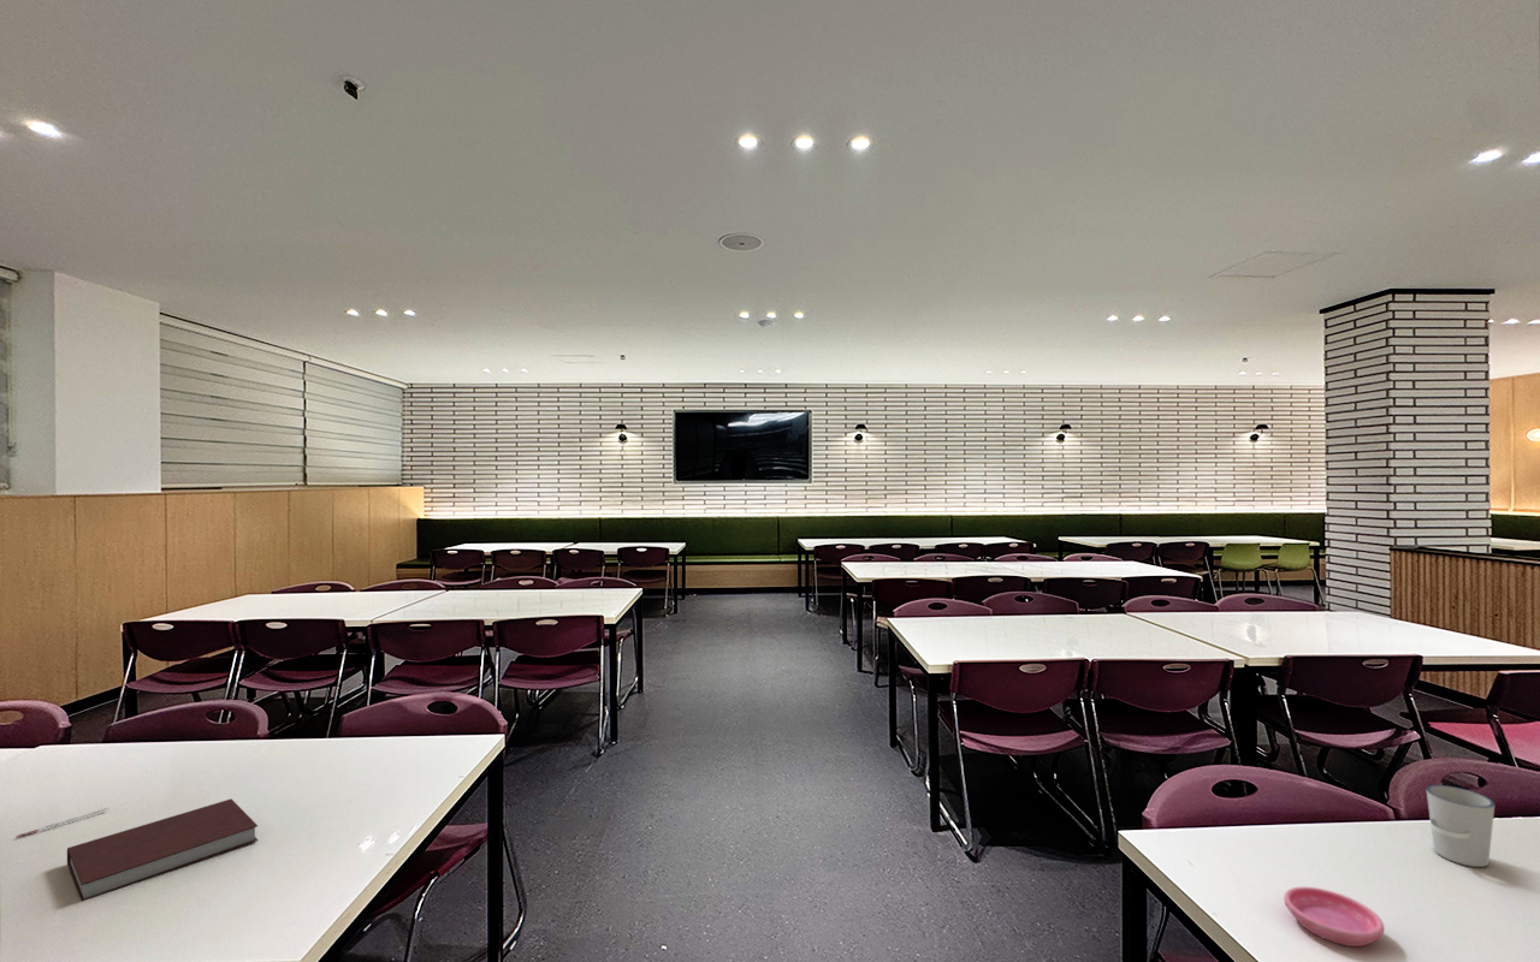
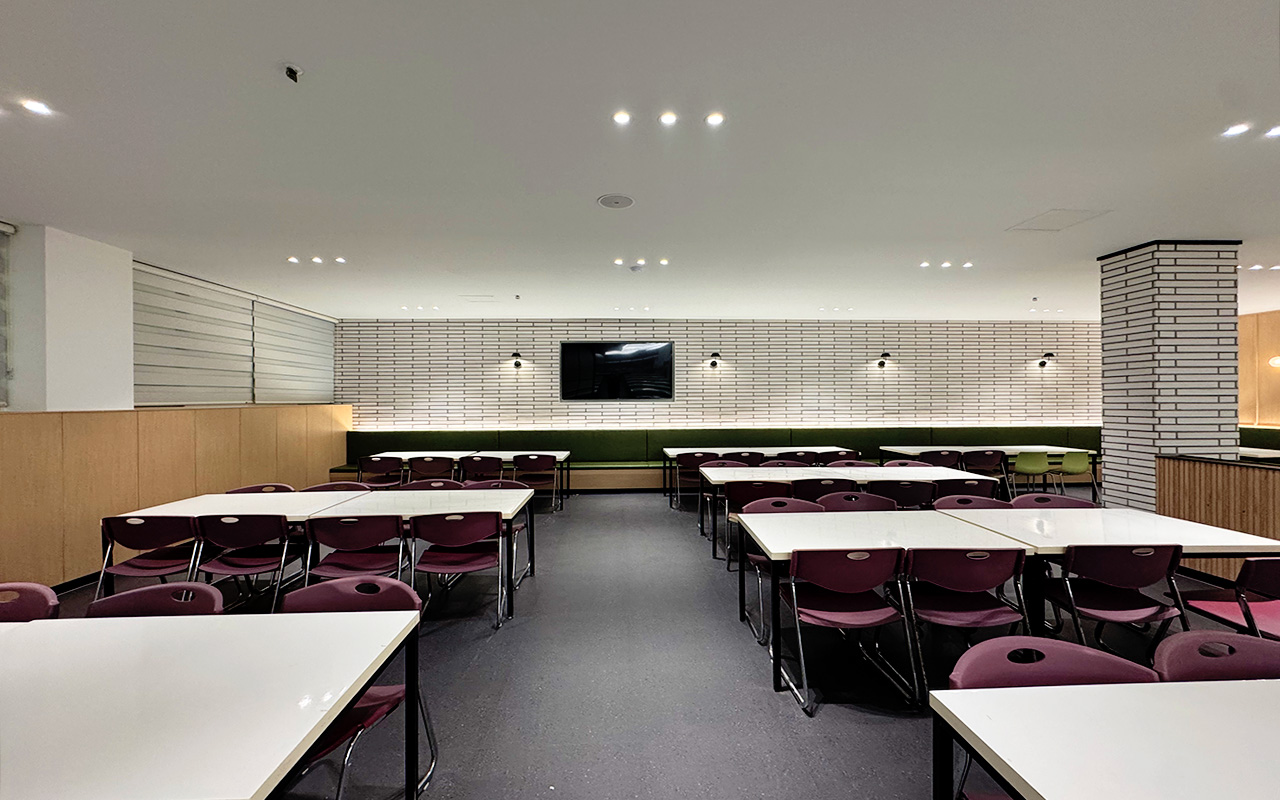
- pen (64, 821)
- notebook (165, 843)
- saucer (1332, 918)
- cup (1457, 826)
